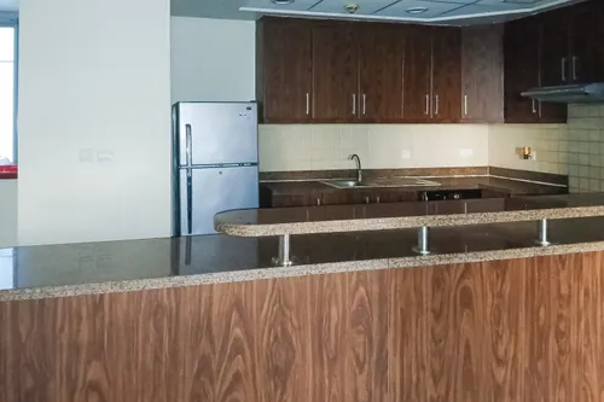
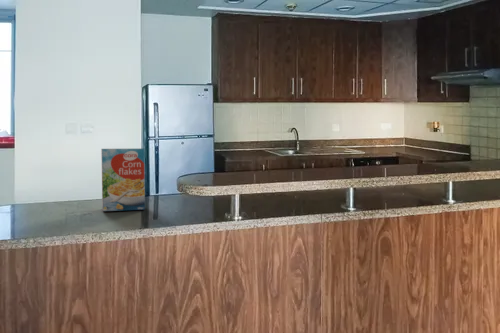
+ cereal box (123, 179)
